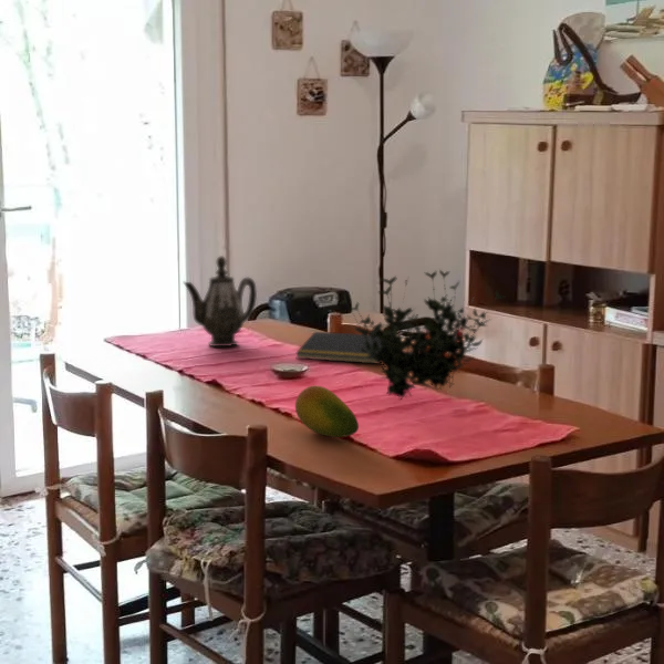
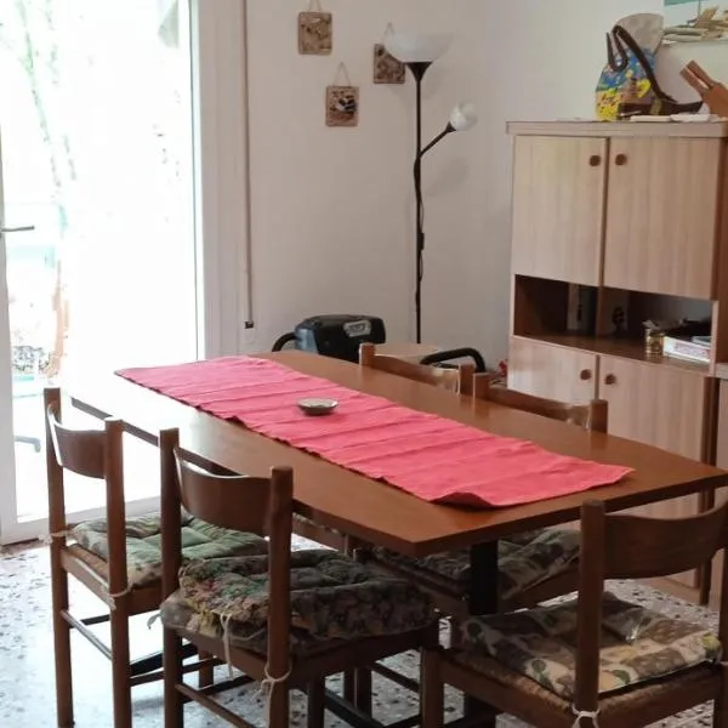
- teapot (220, 300)
- fruit (324, 412)
- notepad (345, 346)
- plant (416, 338)
